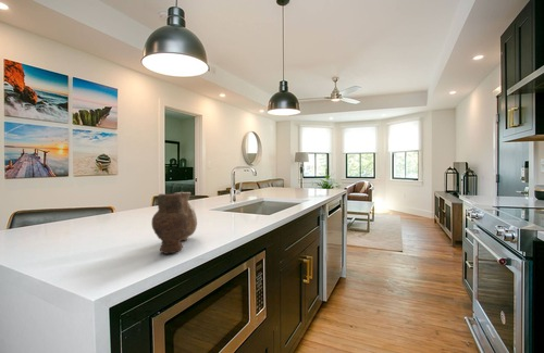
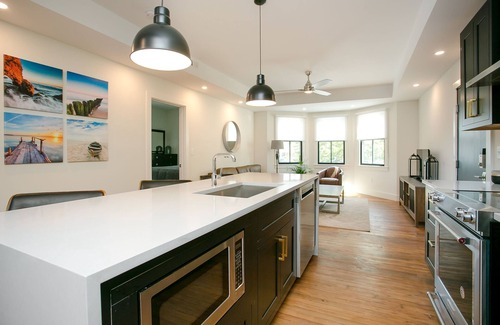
- vase (176, 218)
